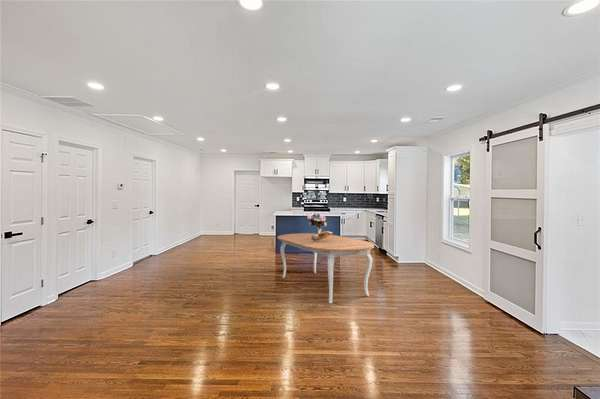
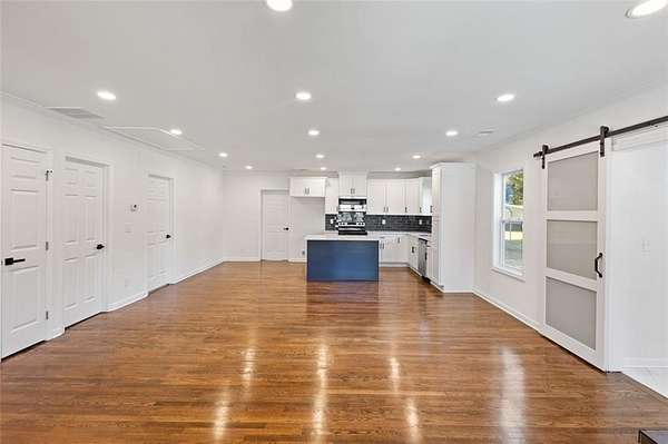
- dining table (315, 262)
- bouquet (320, 226)
